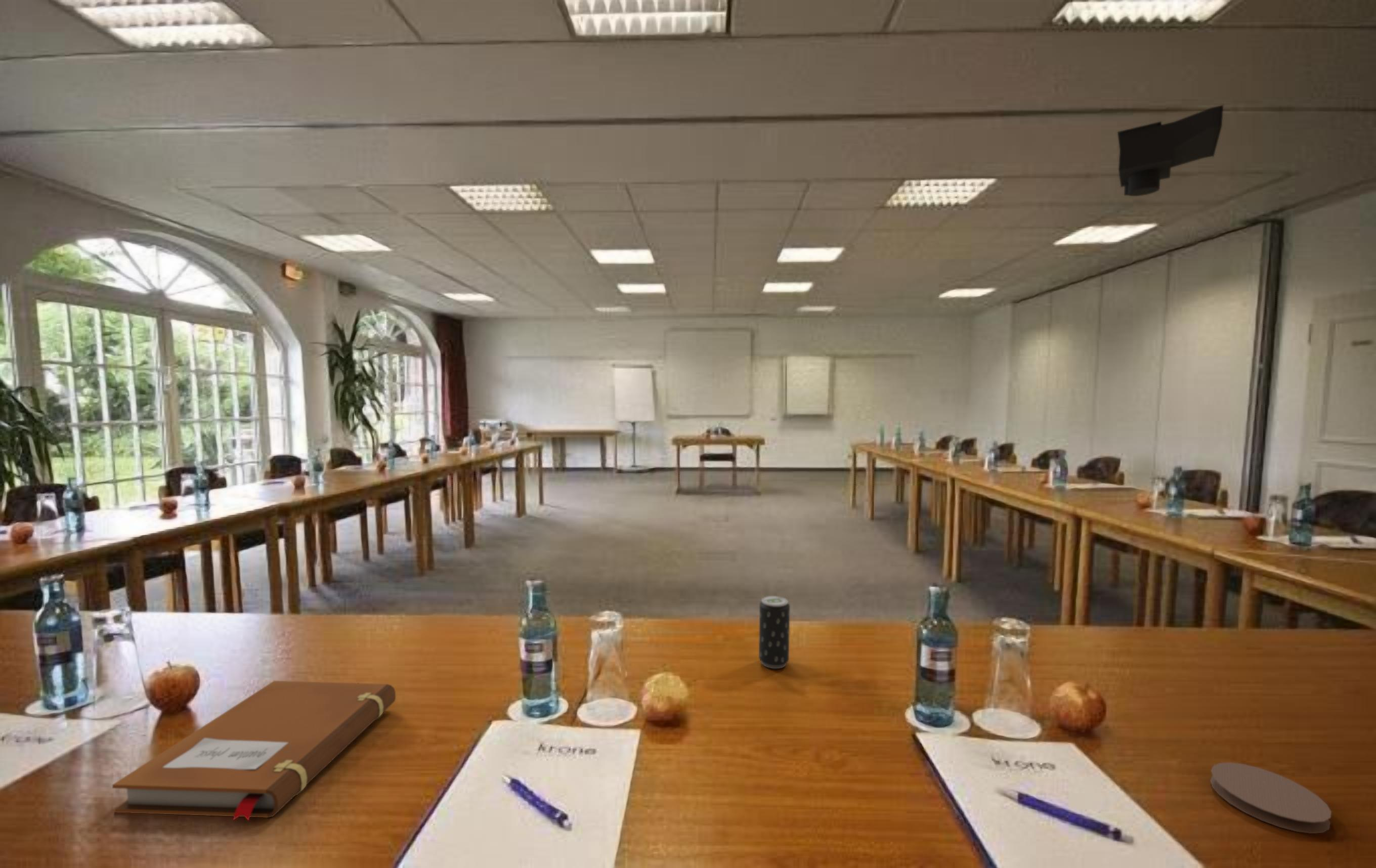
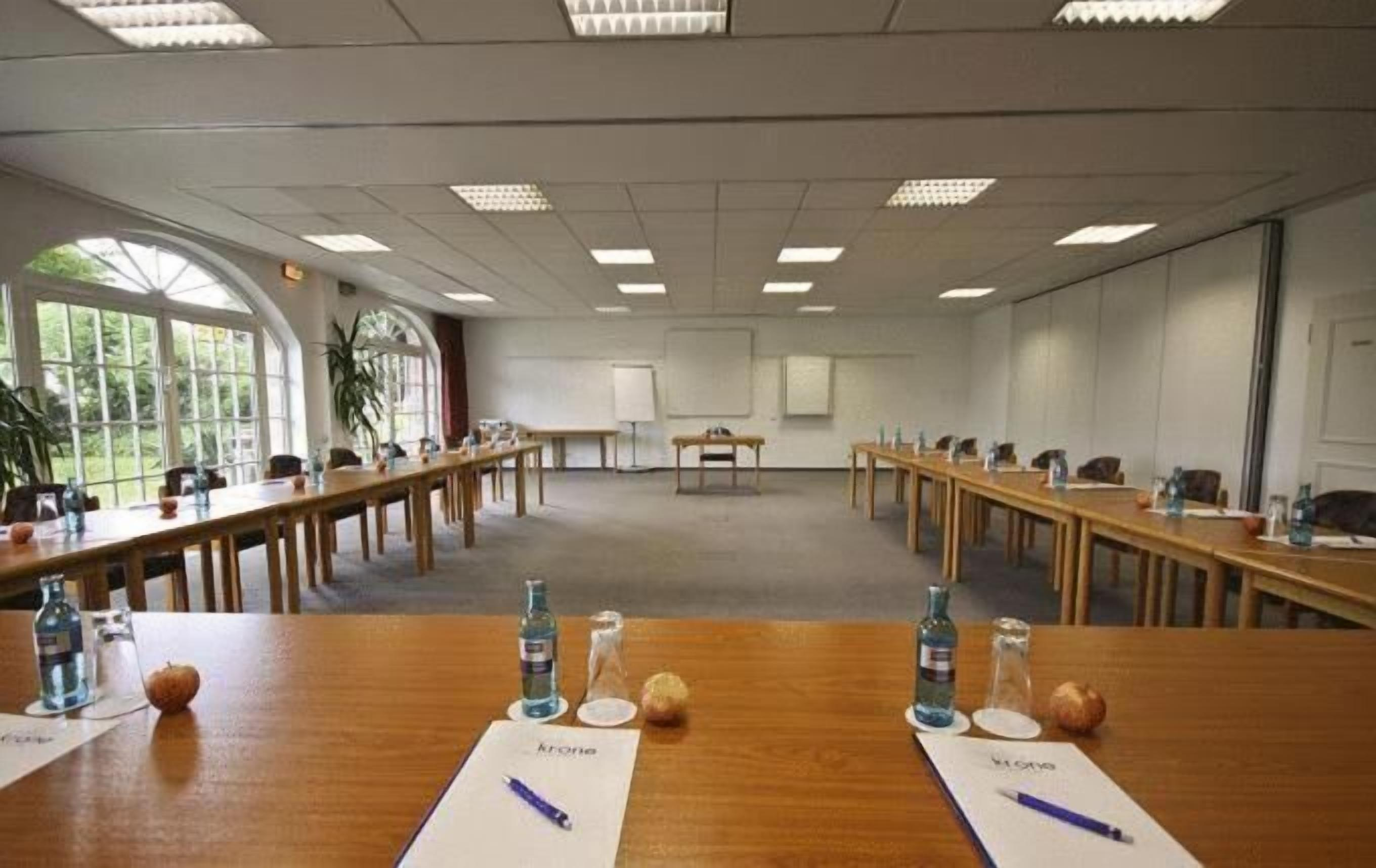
- beverage can (774, 632)
- notebook (272, 741)
- coaster (1267, 795)
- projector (1165, 160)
